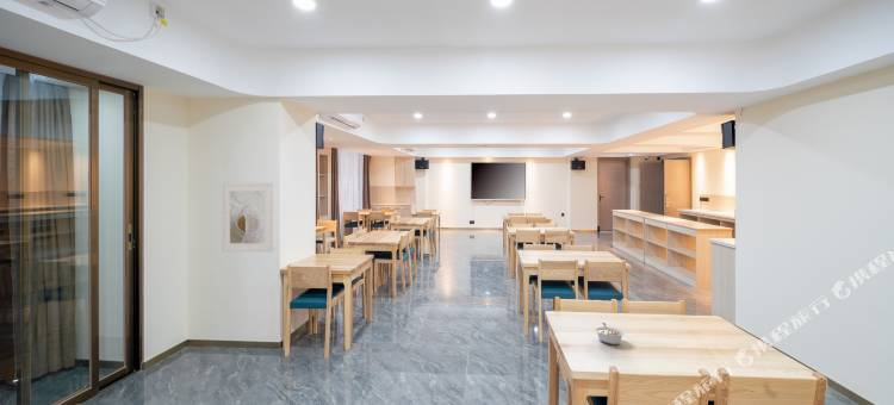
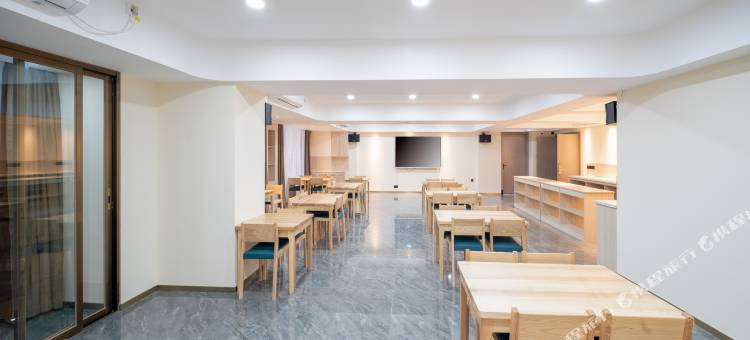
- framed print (247, 217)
- legume (608, 334)
